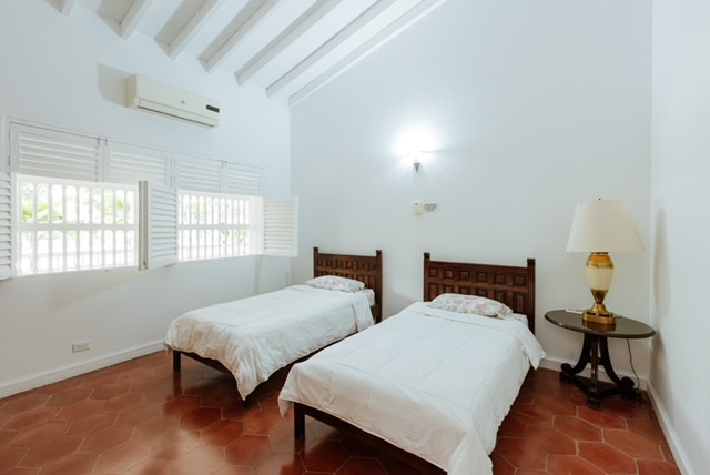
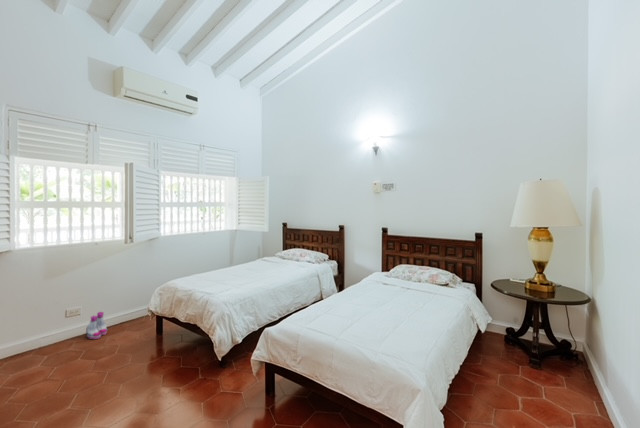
+ boots (97, 324)
